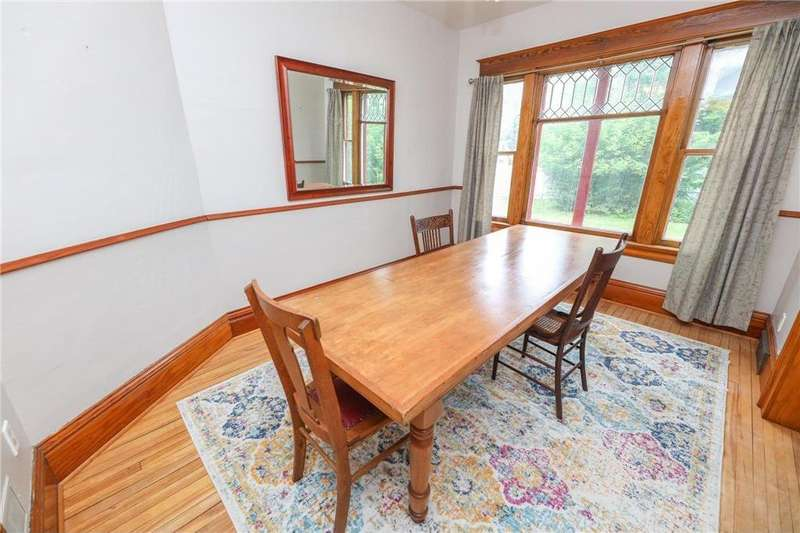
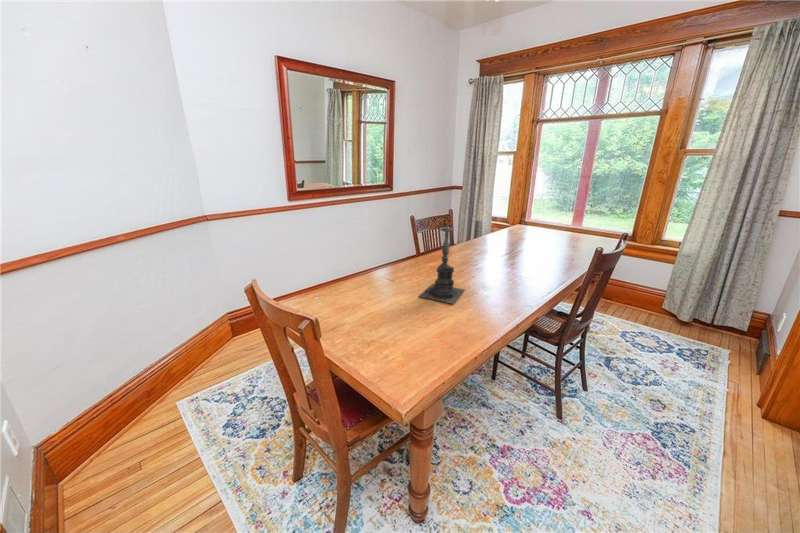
+ candle holder (444, 256)
